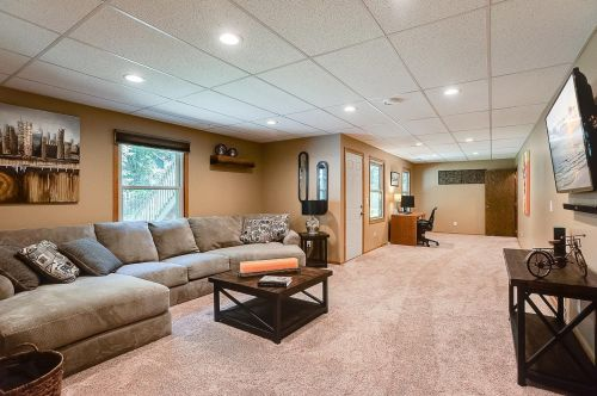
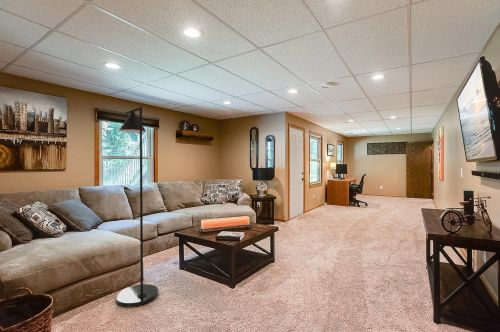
+ floor lamp (140, 202)
